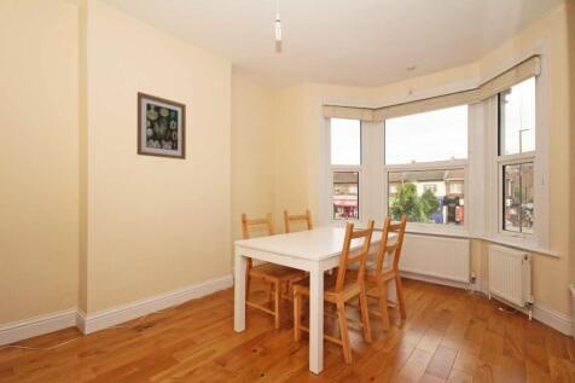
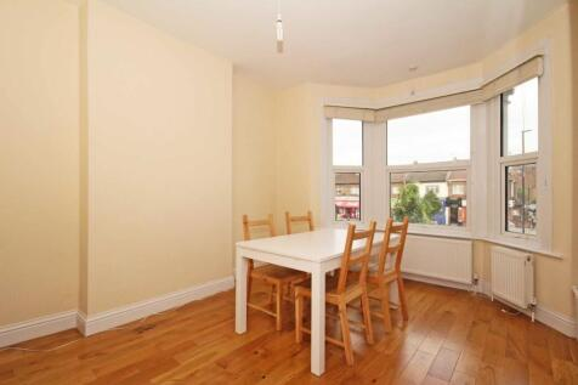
- wall art (162, 127)
